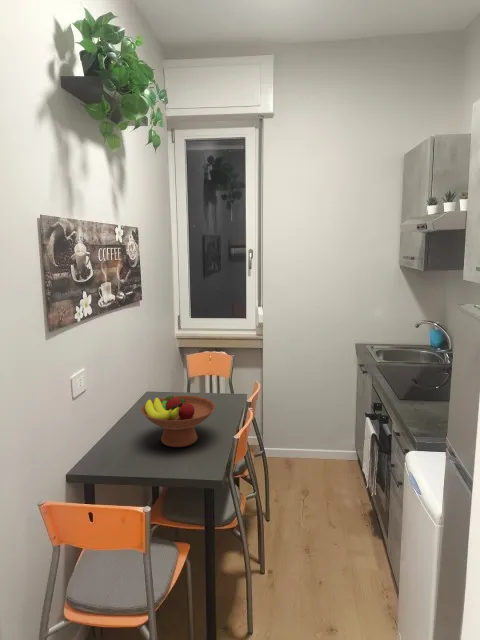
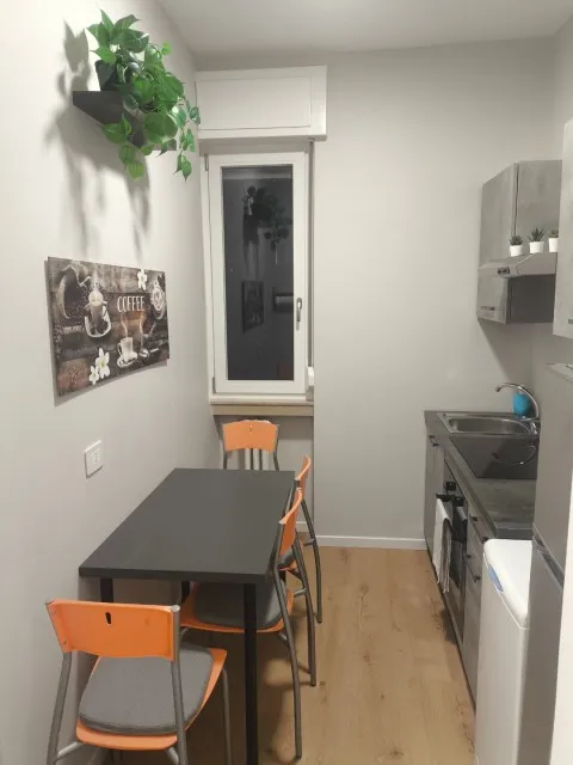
- fruit bowl (178, 417)
